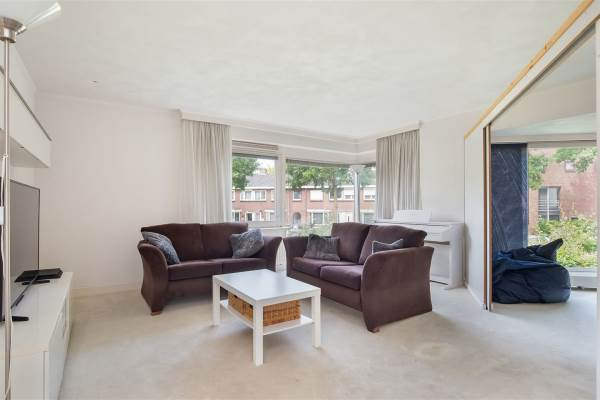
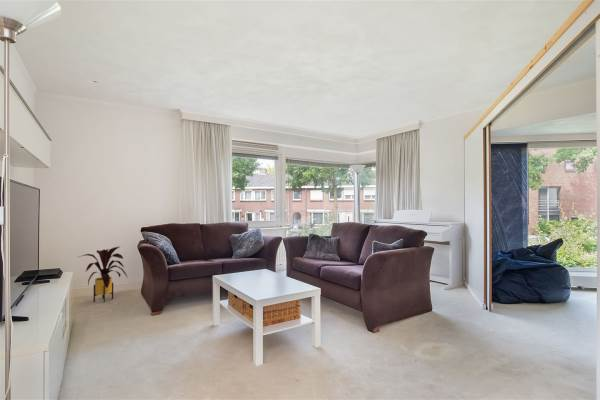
+ house plant (102, 273)
